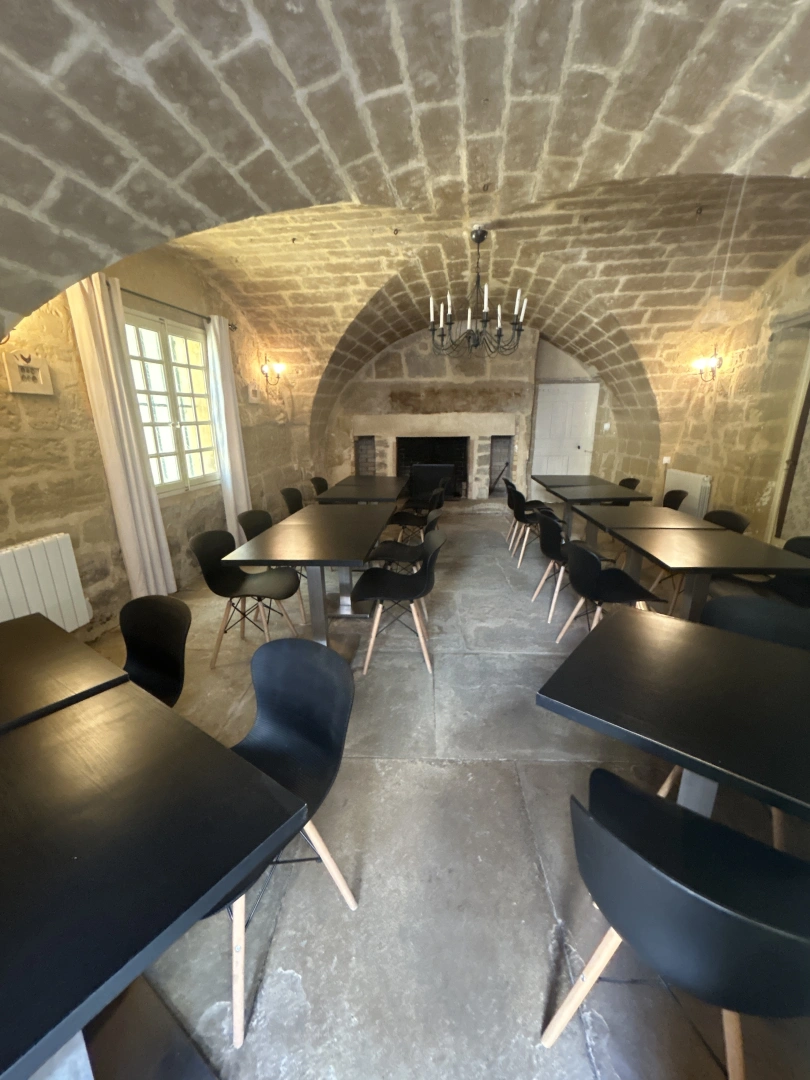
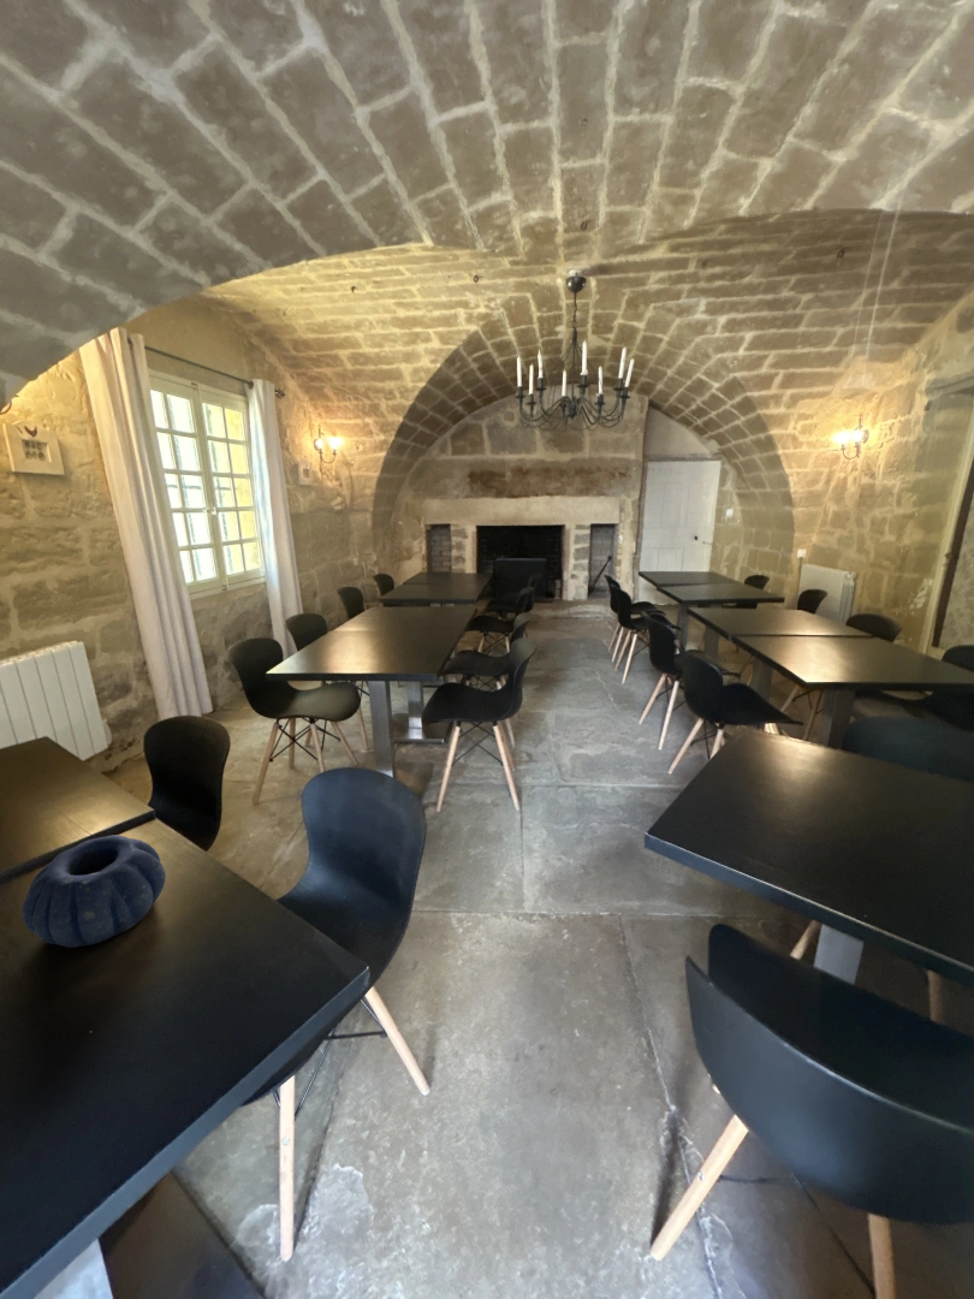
+ decorative bowl (97, 885)
